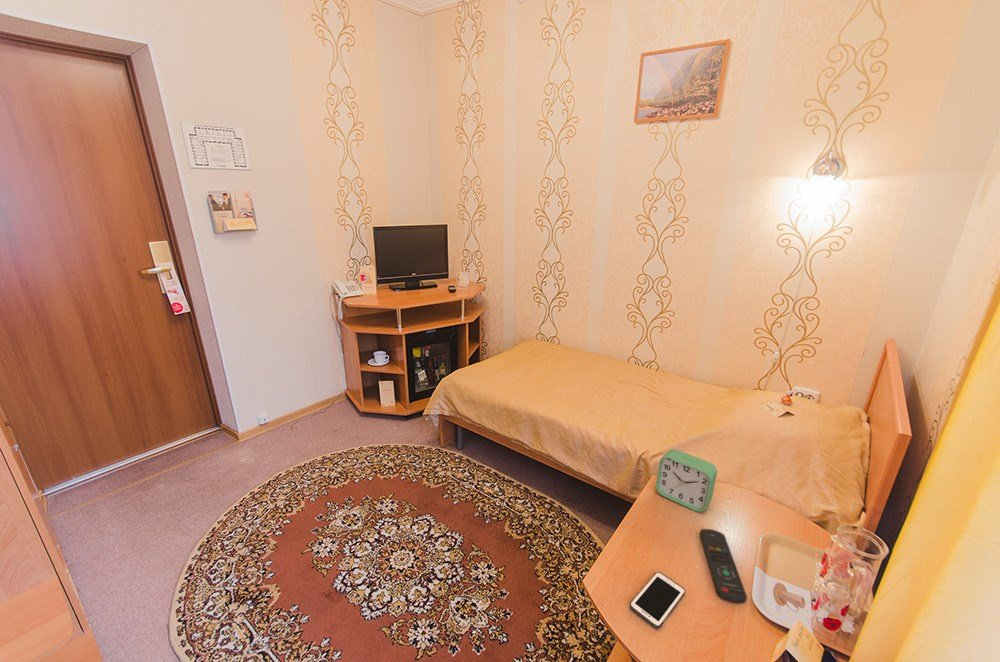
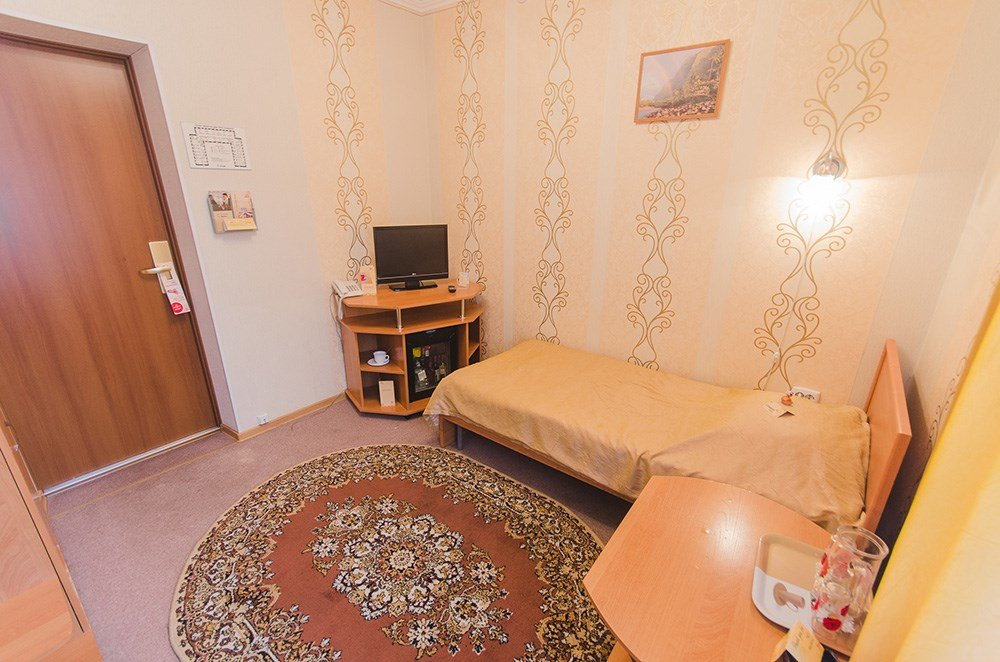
- remote control (721, 562)
- cell phone (657, 598)
- alarm clock (685, 478)
